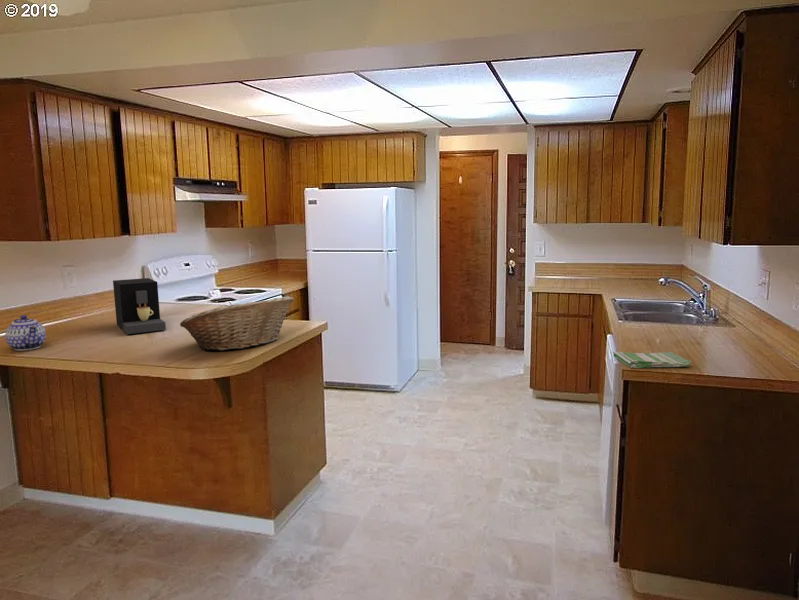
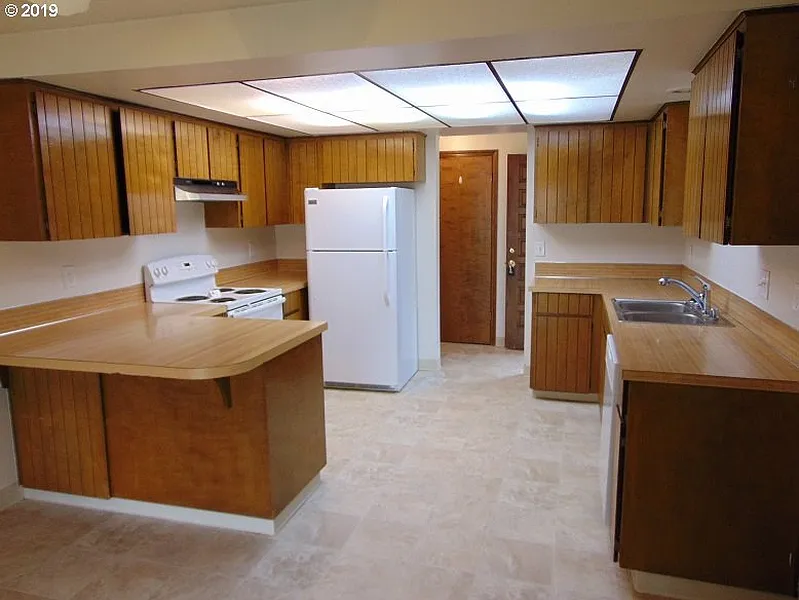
- fruit basket (240, 320)
- coffee maker (138, 305)
- dish towel (650, 358)
- teapot (25, 331)
